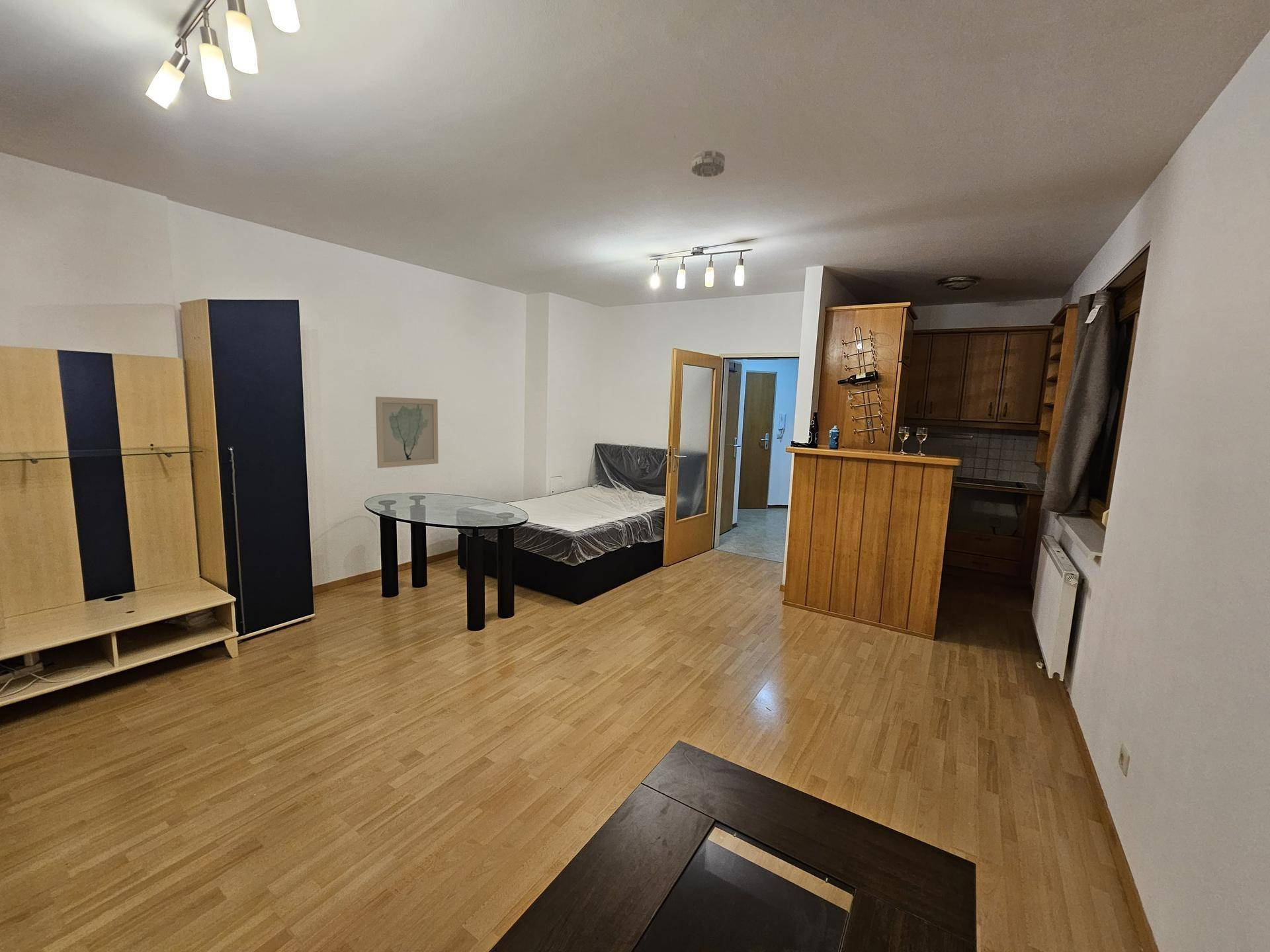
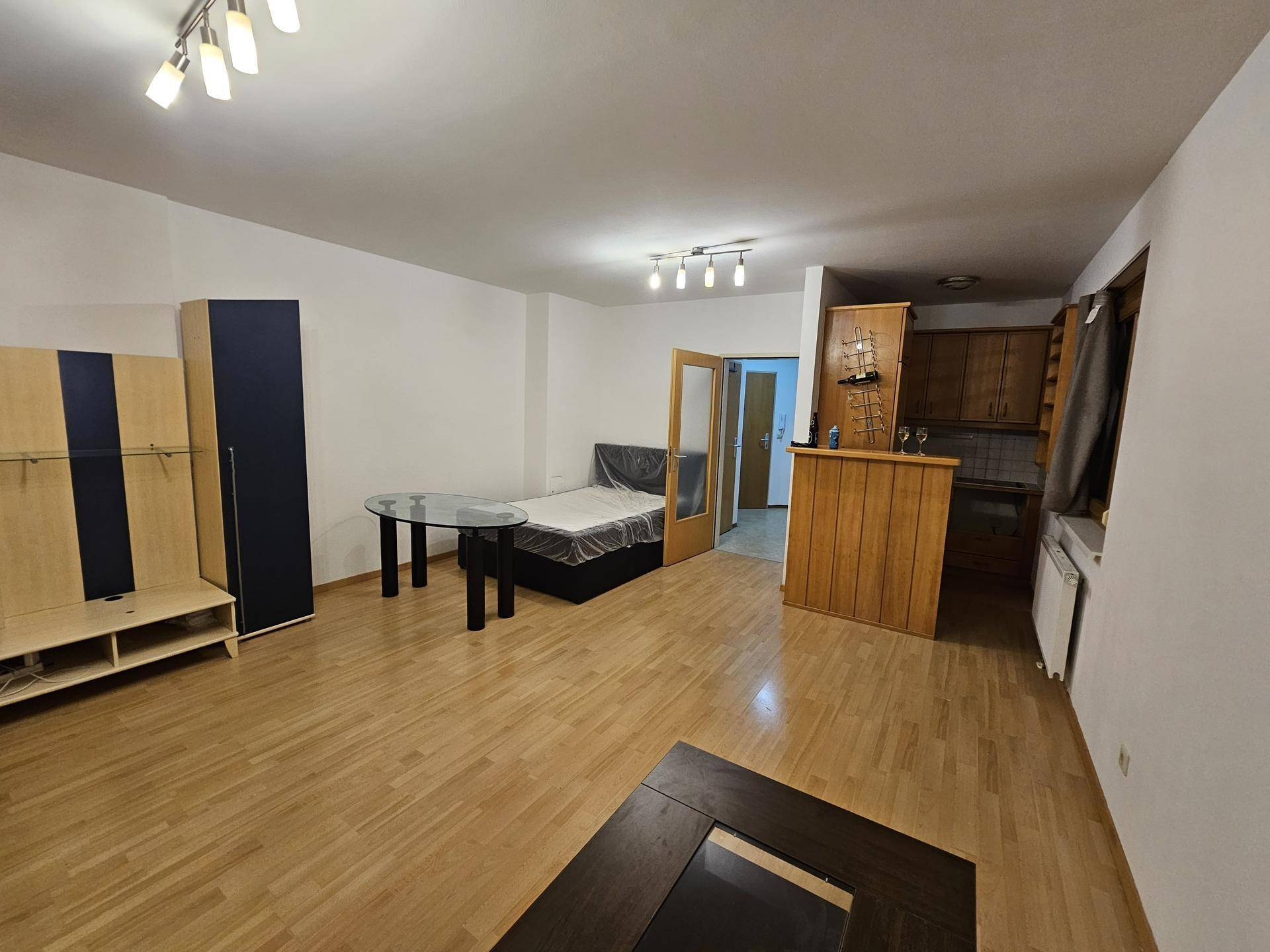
- wall art (409, 432)
- smoke detector (708, 163)
